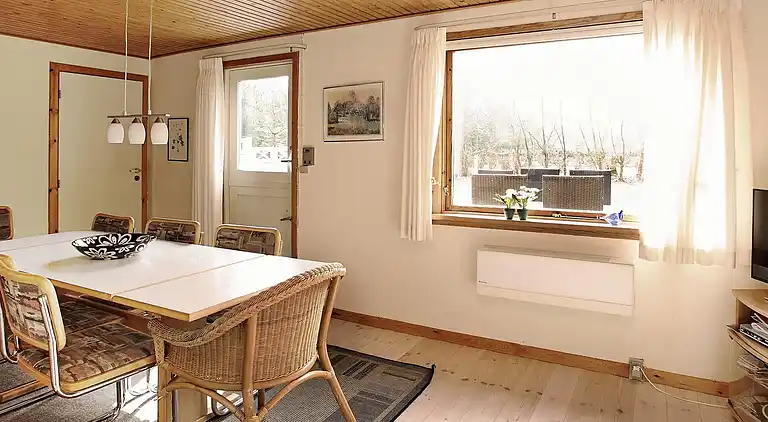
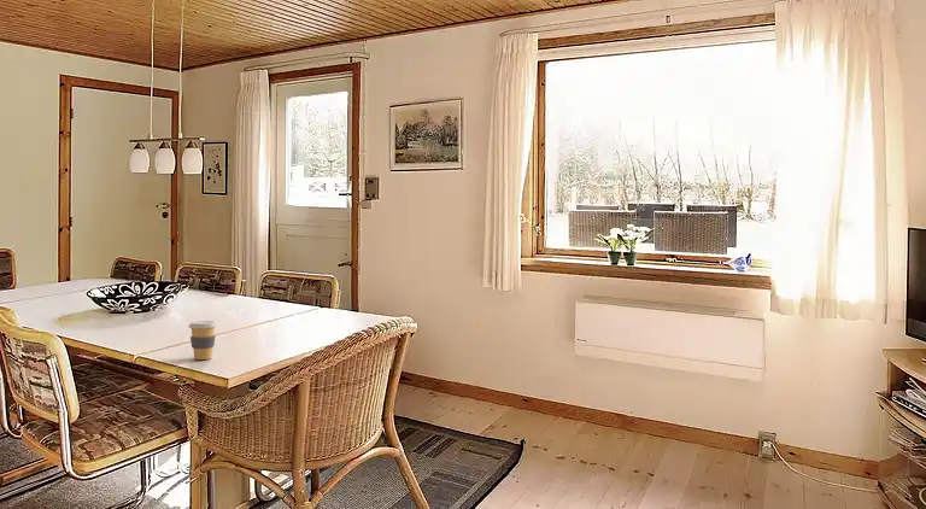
+ coffee cup (203, 340)
